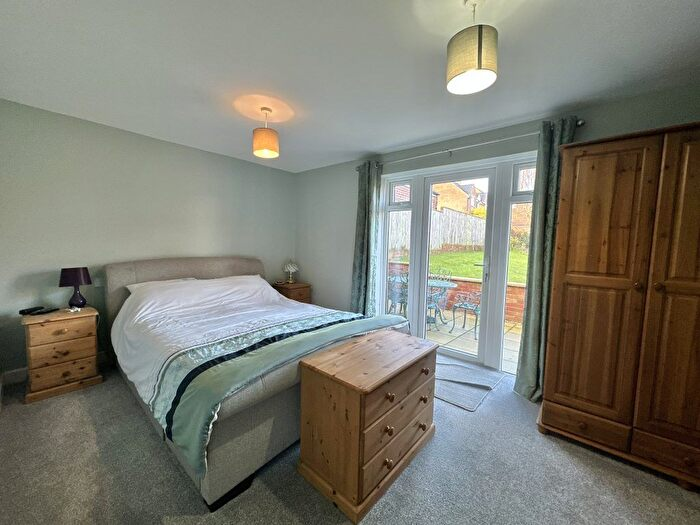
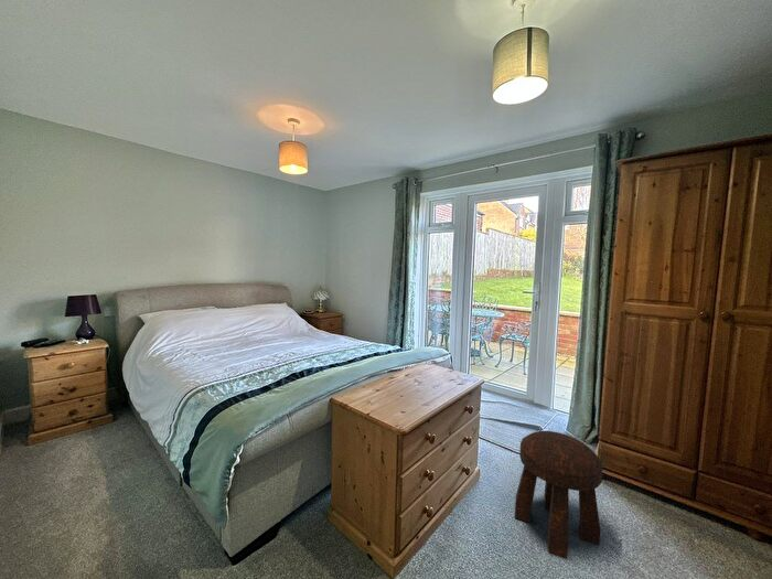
+ stool (557, 484)
